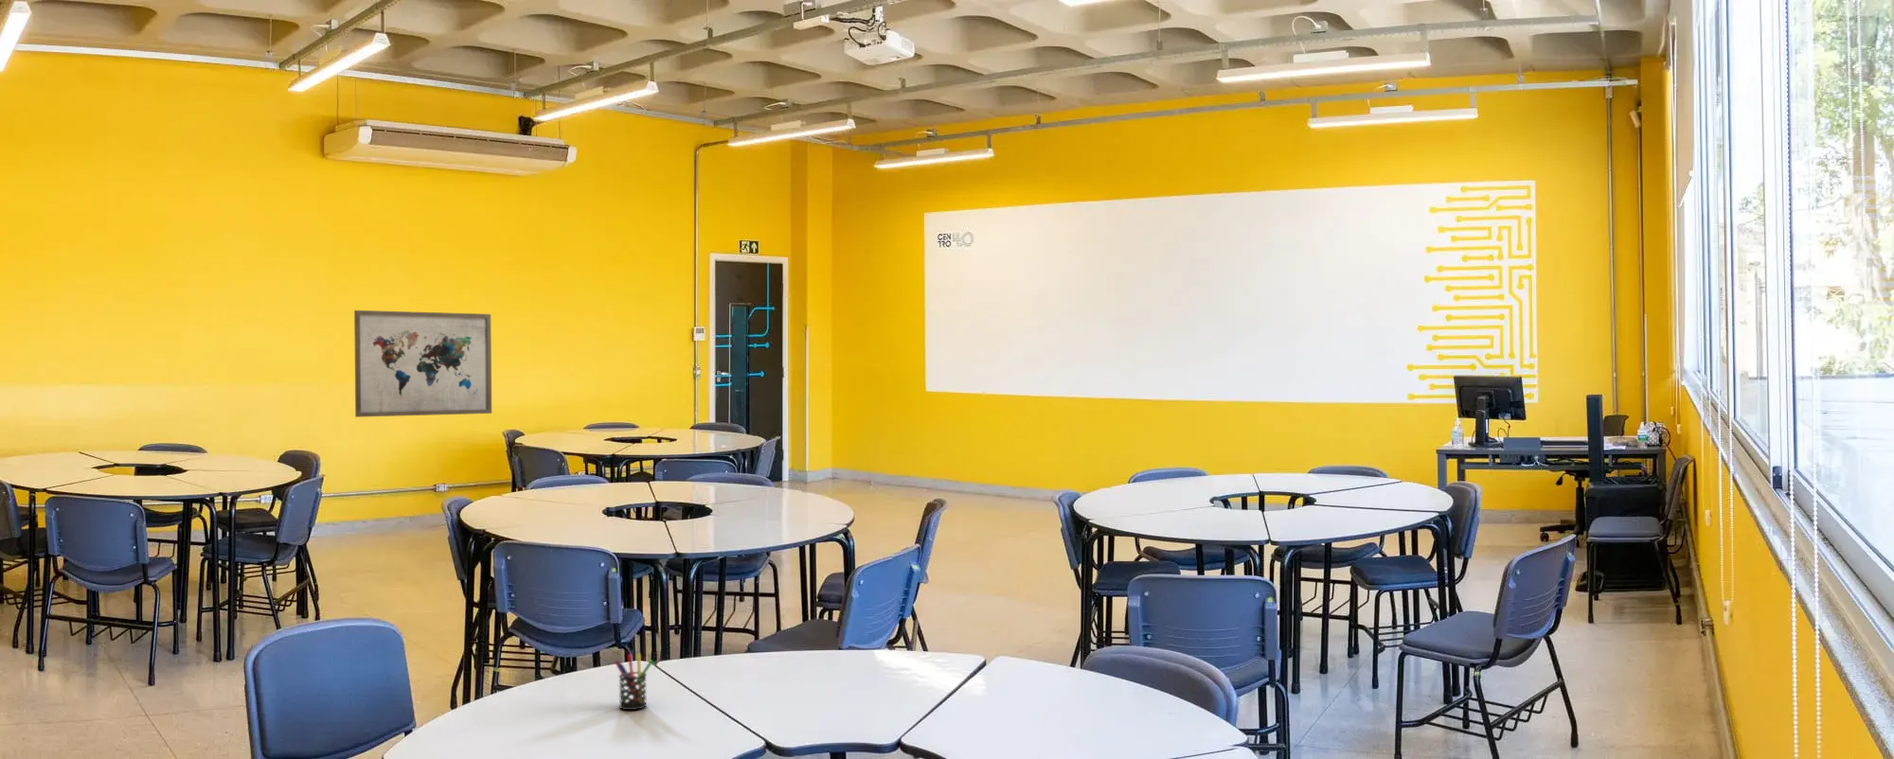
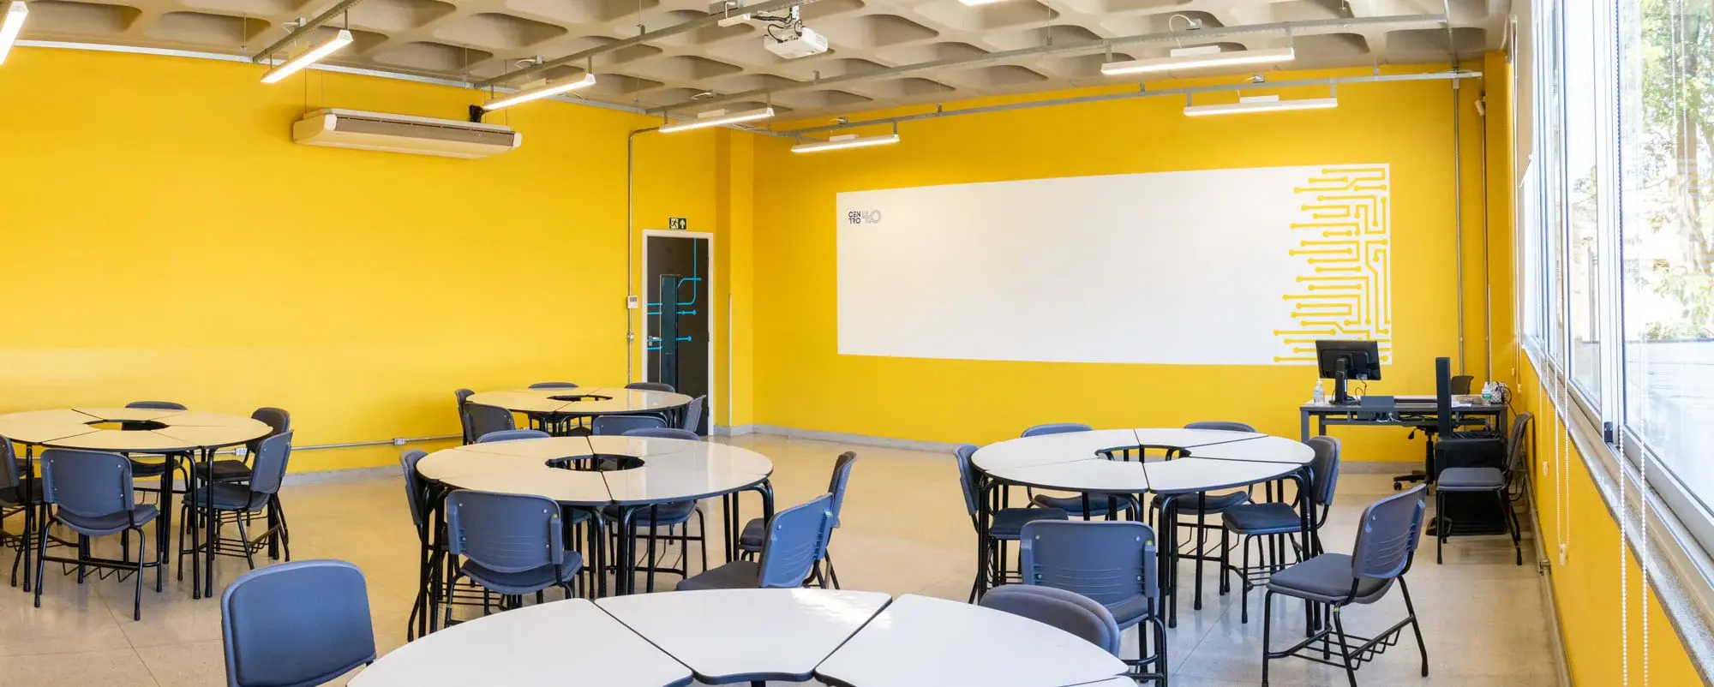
- pen holder (635, 678)
- wall art (425, 363)
